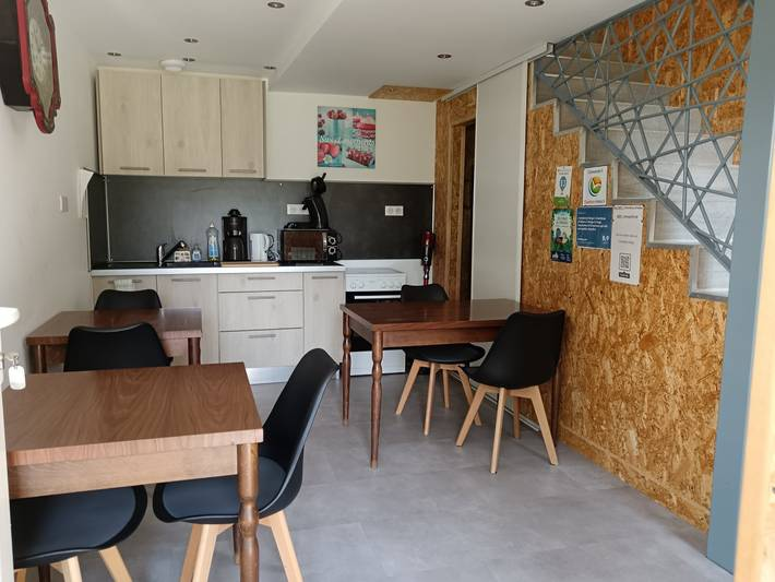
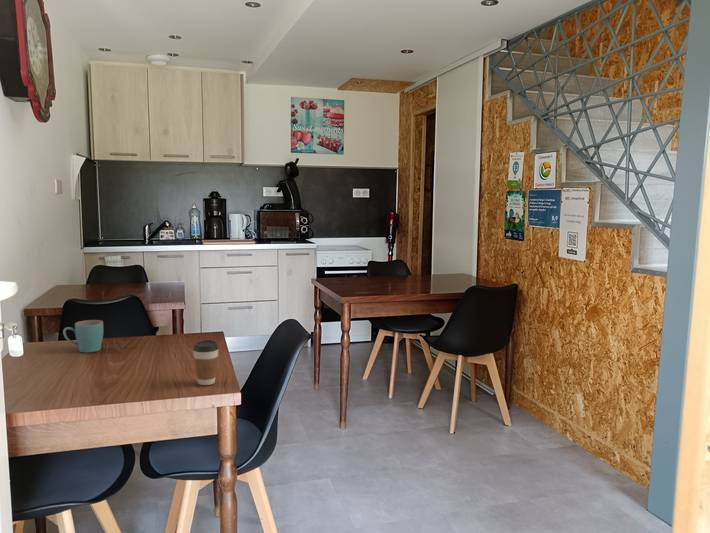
+ mug (83, 337)
+ coffee cup (206, 363)
